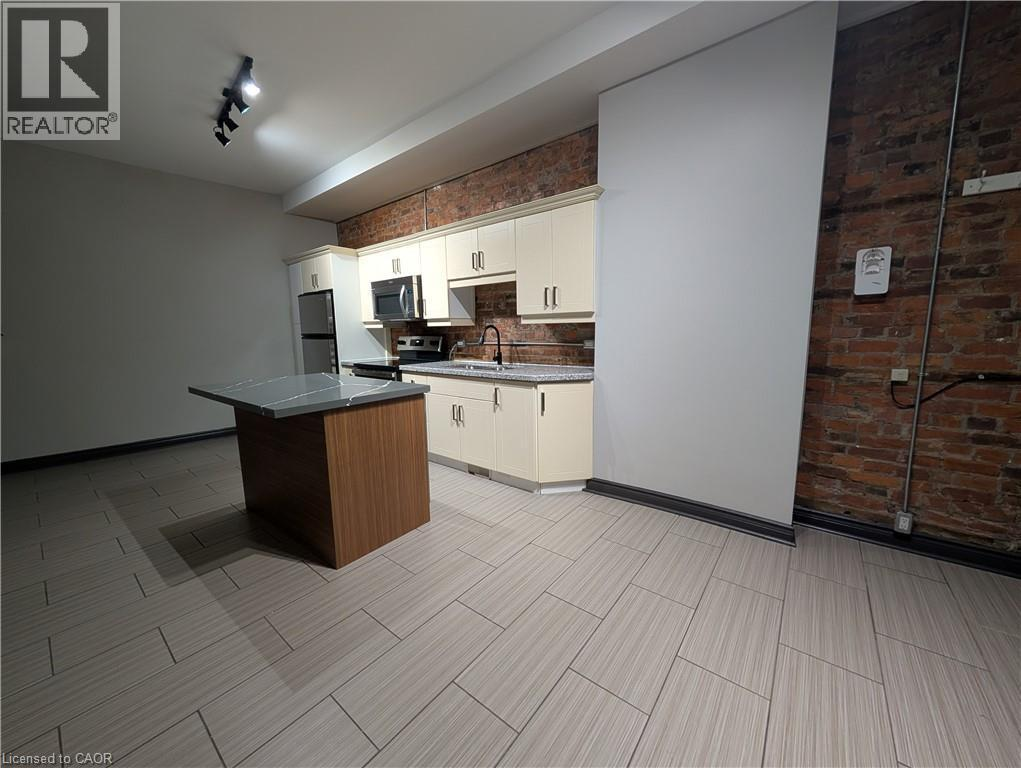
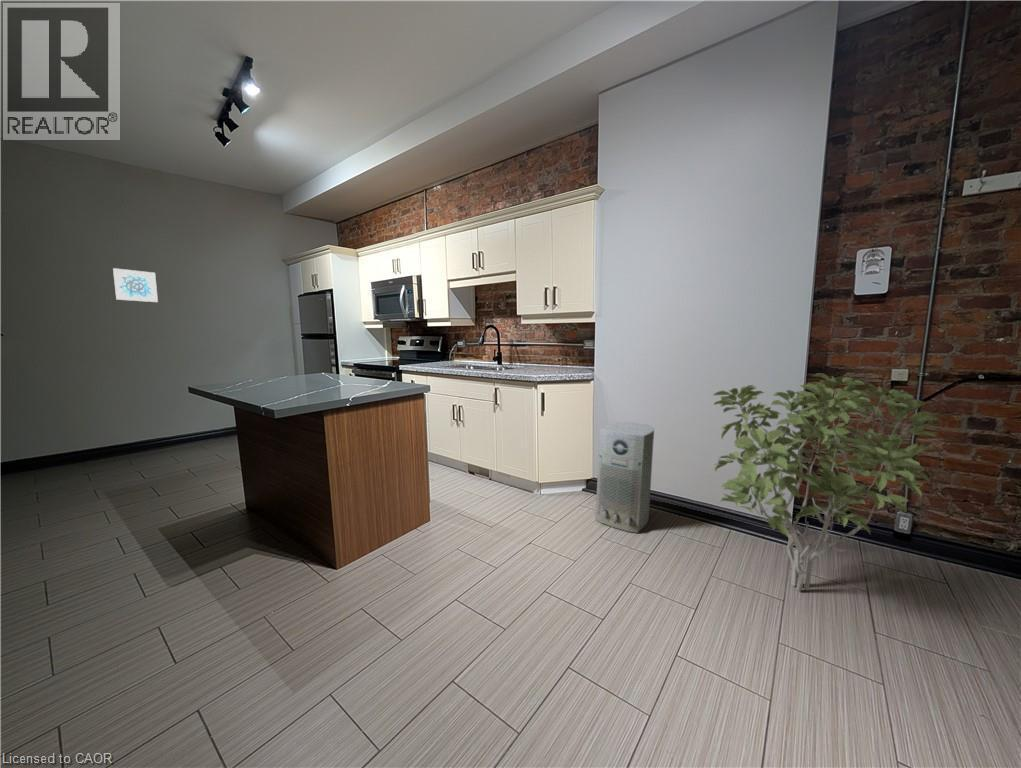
+ air purifier (627, 472)
+ wall art (136, 285)
+ shrub (812, 483)
